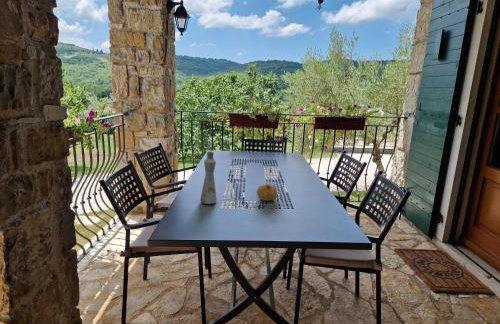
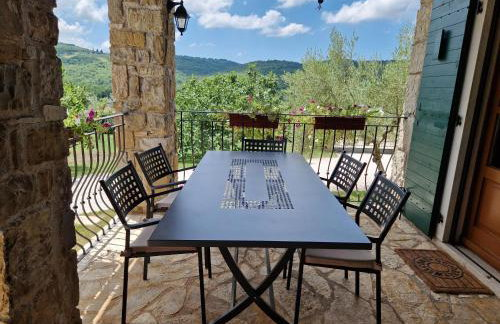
- fruit (266, 192)
- bottle (209, 177)
